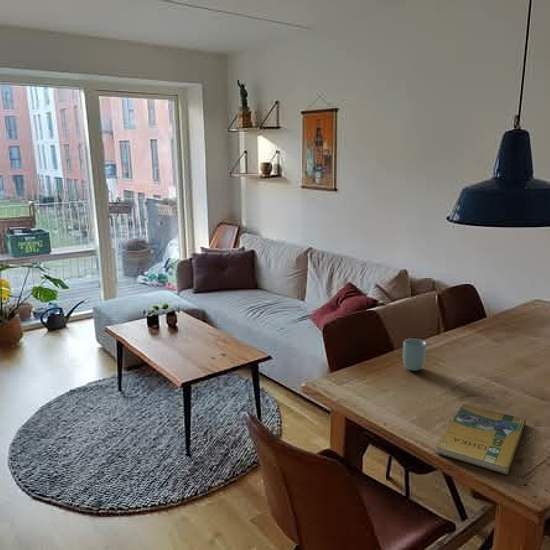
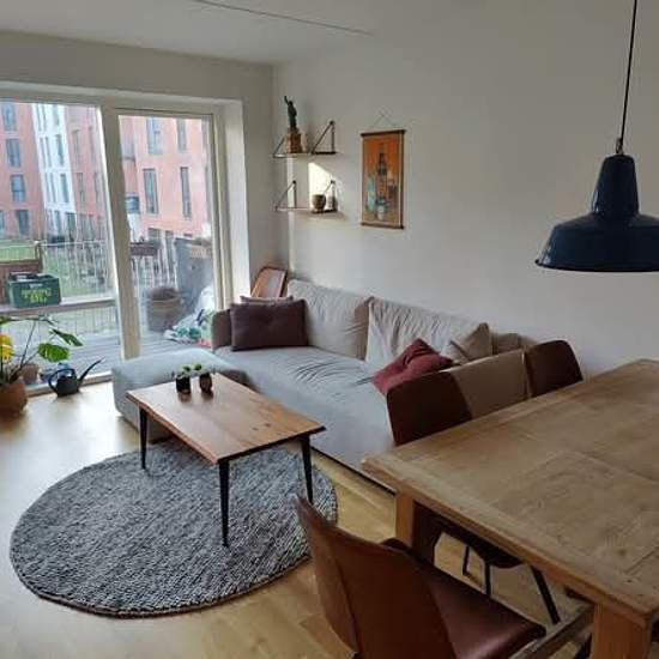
- booklet (482, 435)
- cup (414, 355)
